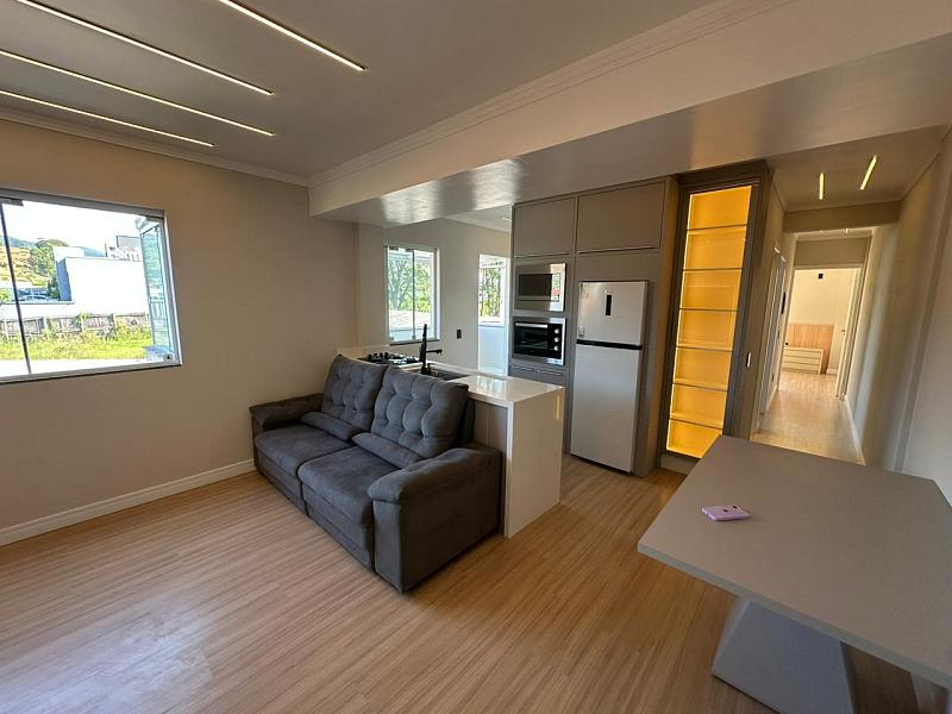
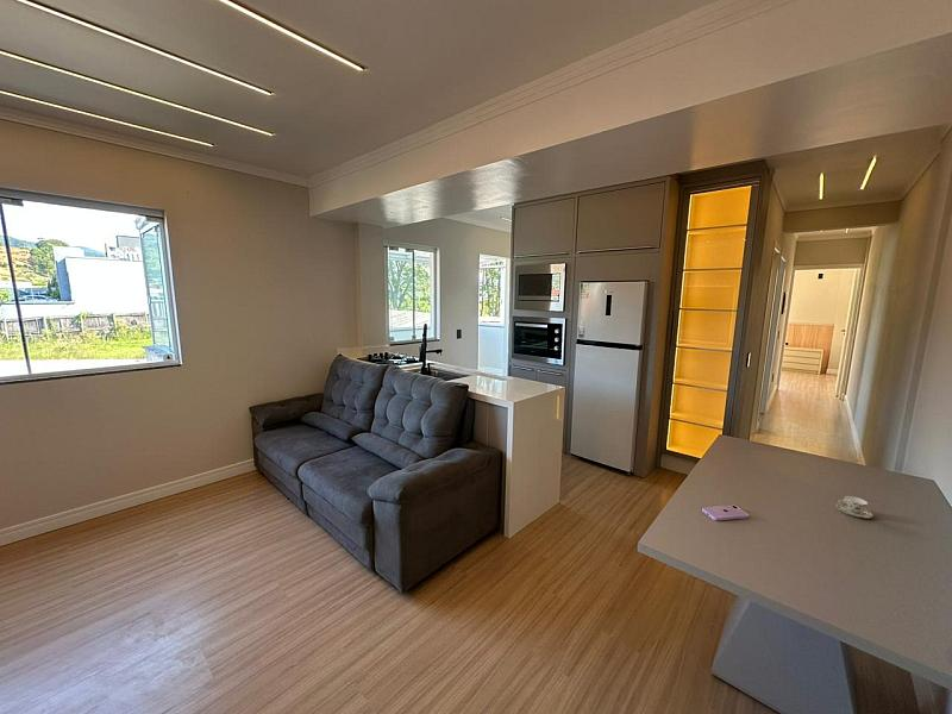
+ teacup (854, 506)
